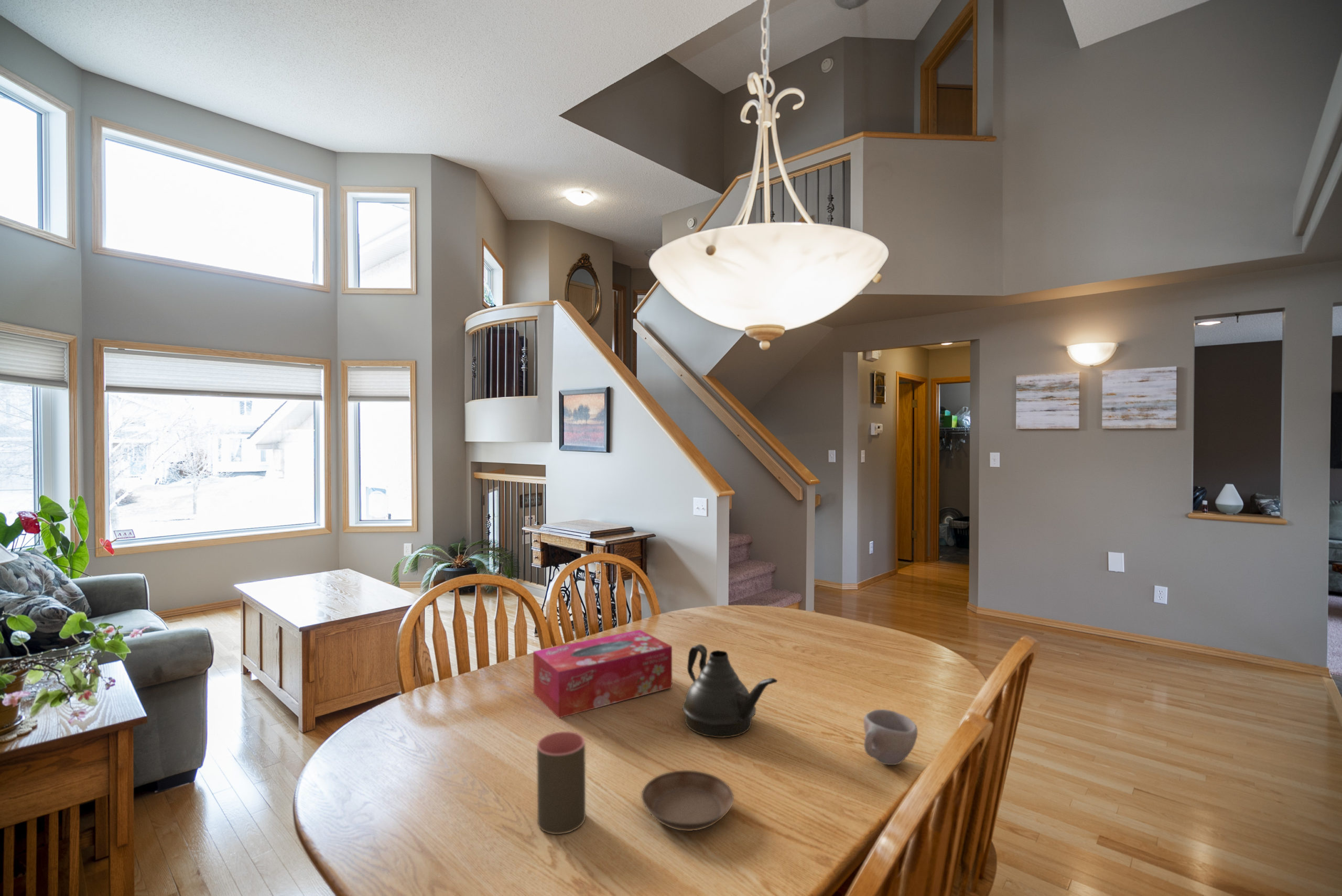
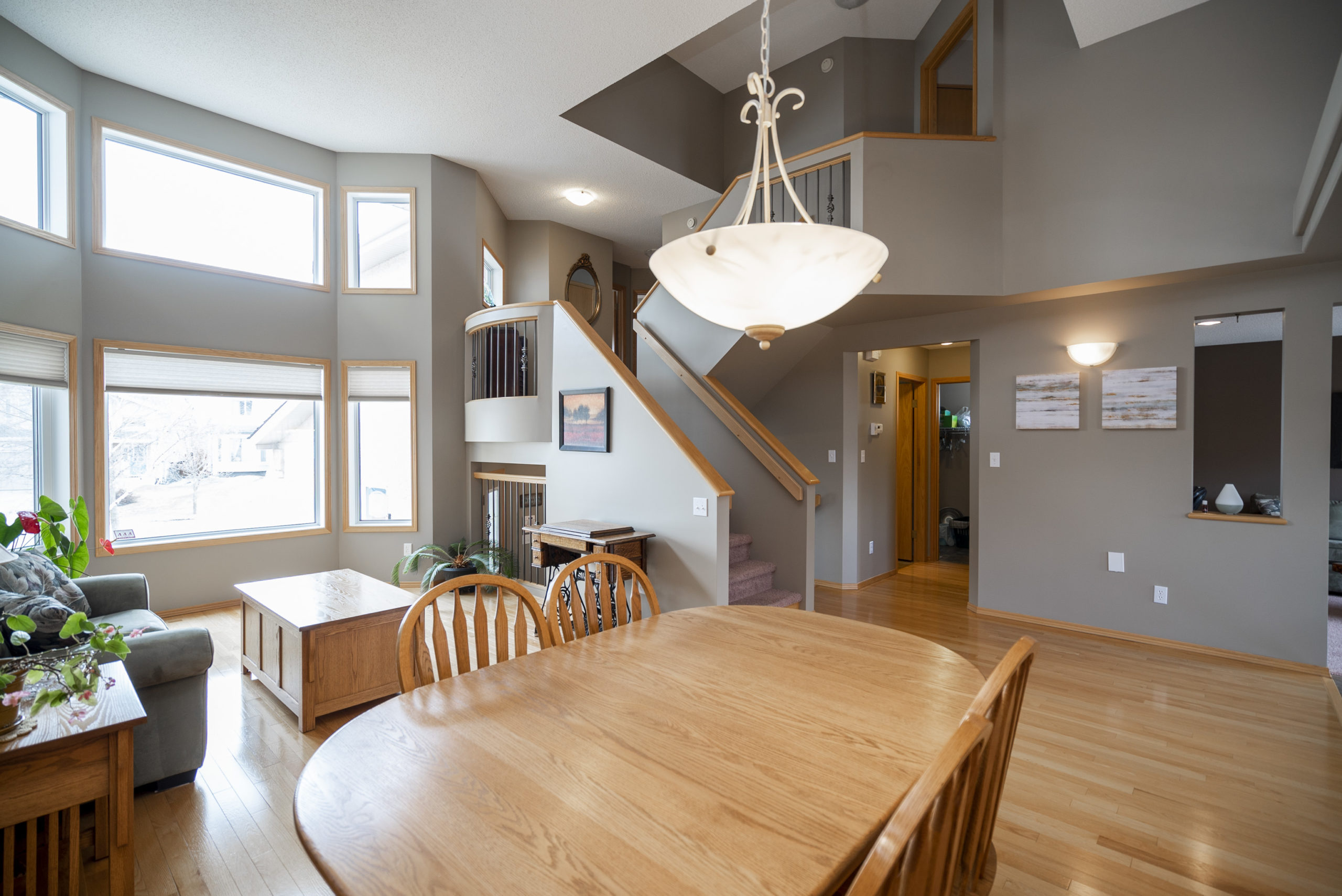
- teapot (728, 692)
- cup (886, 742)
- cup (561, 781)
- tissue box (603, 669)
- saucer (687, 802)
